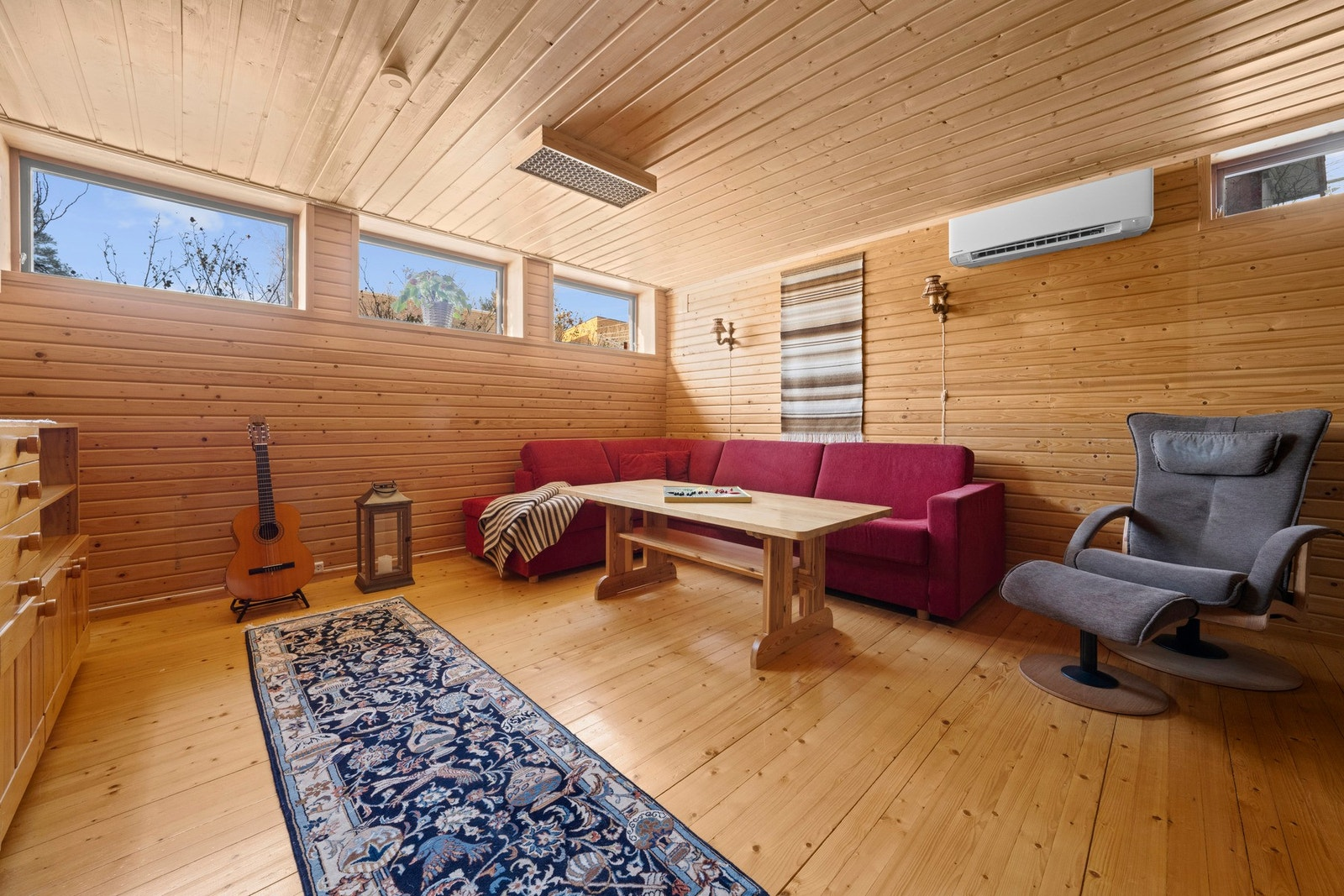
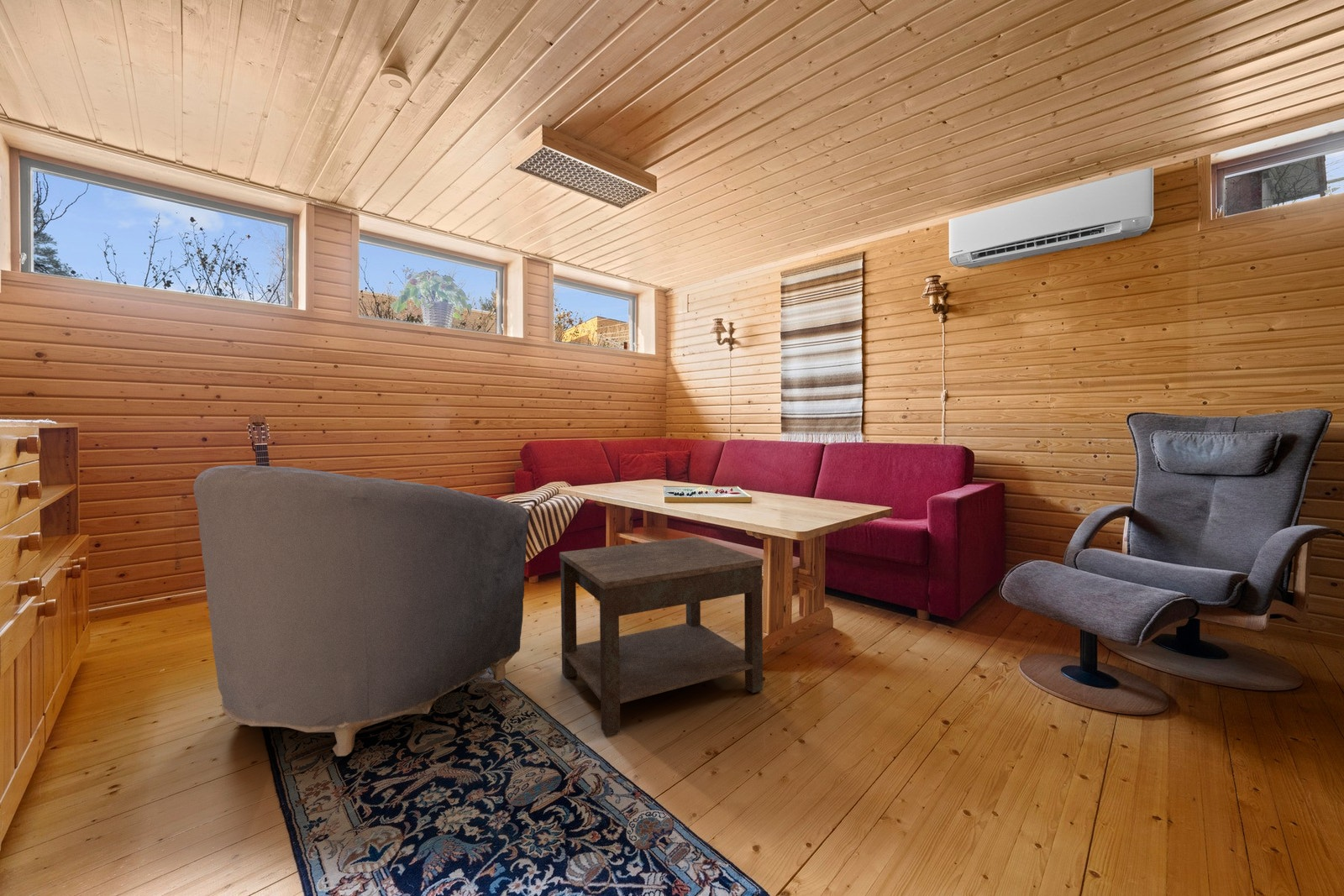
+ side table (657, 609)
+ armchair (371, 574)
